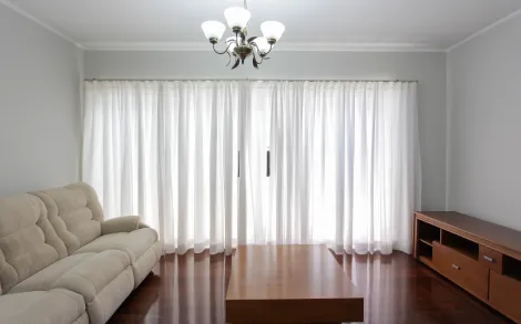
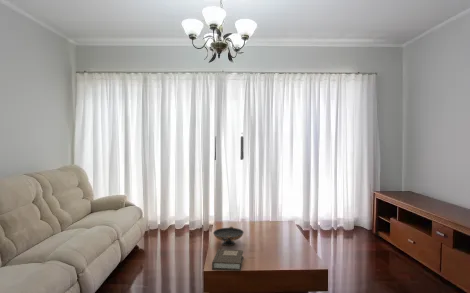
+ book (228, 259)
+ decorative bowl (228, 237)
